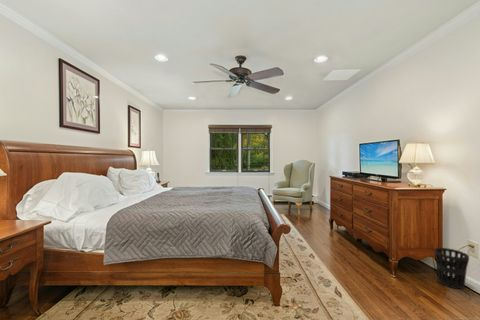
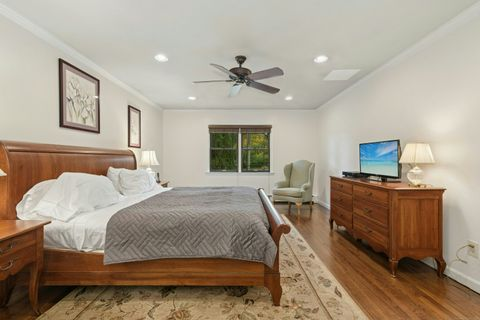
- wastebasket (451, 267)
